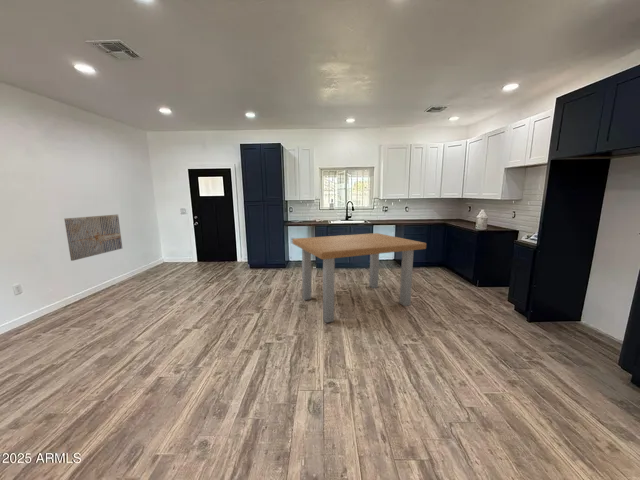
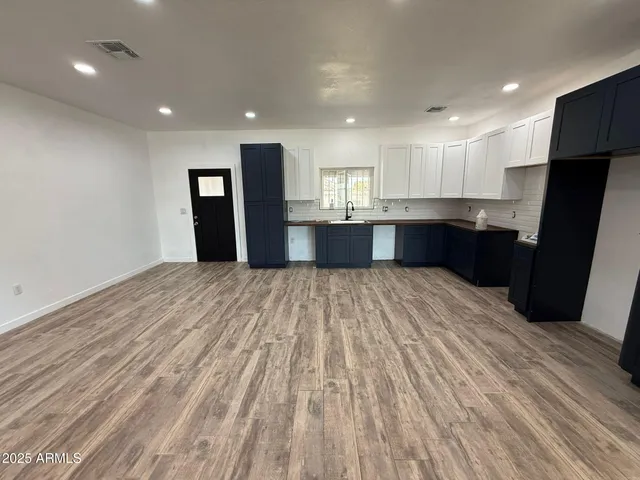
- dining table (370, 271)
- wall art (96, 235)
